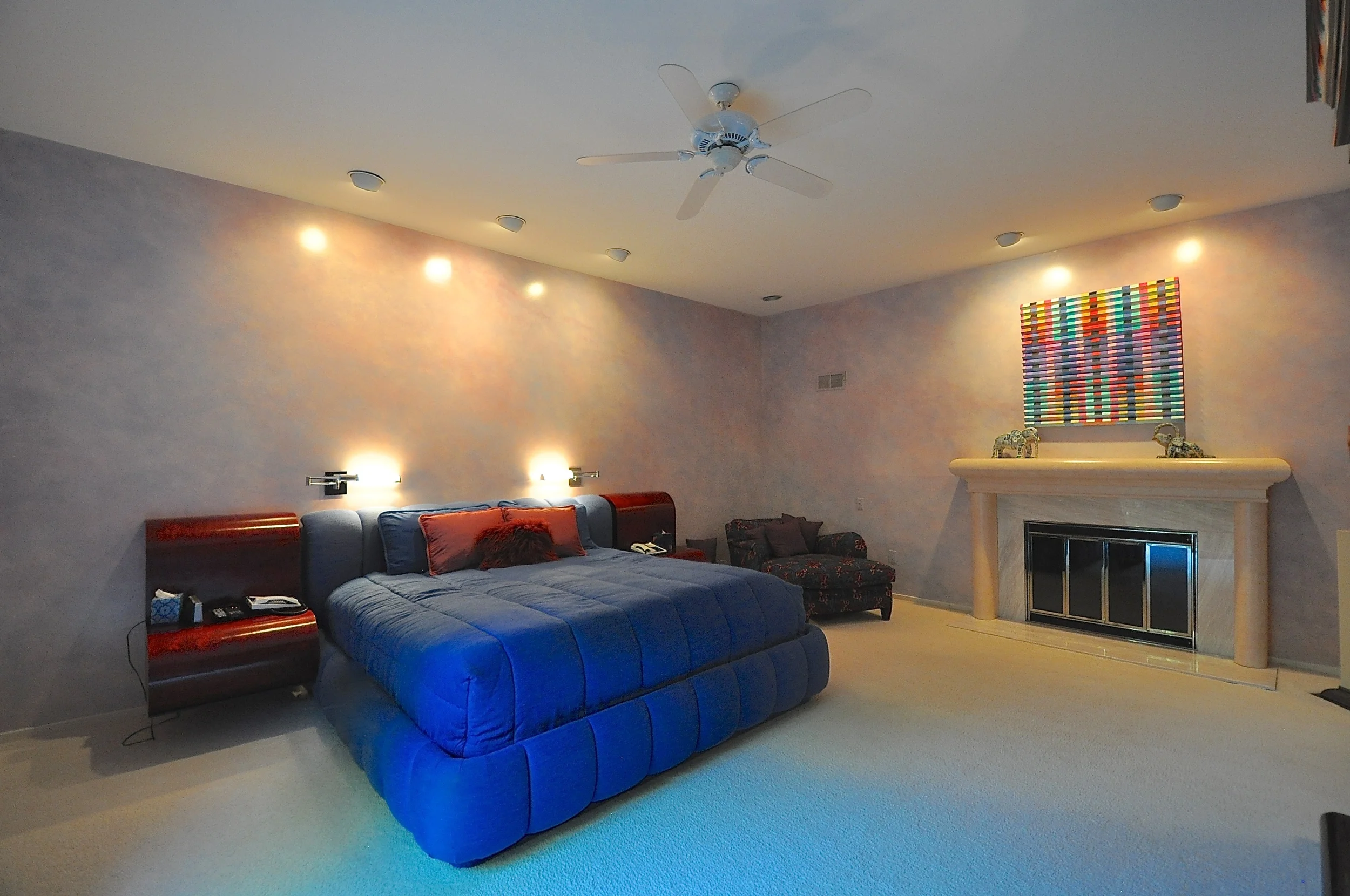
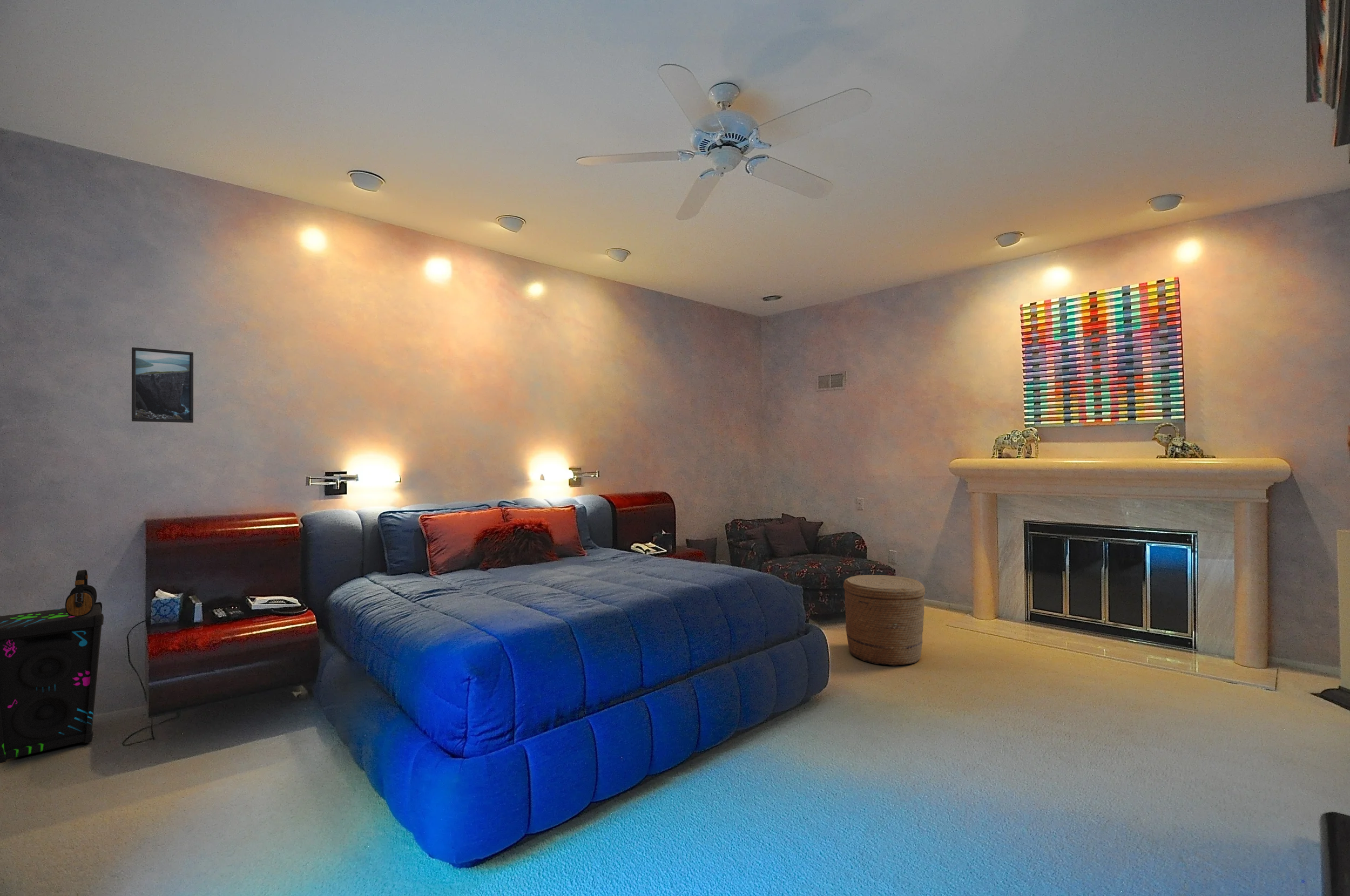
+ headphones (82, 590)
+ basket (883, 617)
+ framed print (163, 386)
+ speaker (47, 679)
